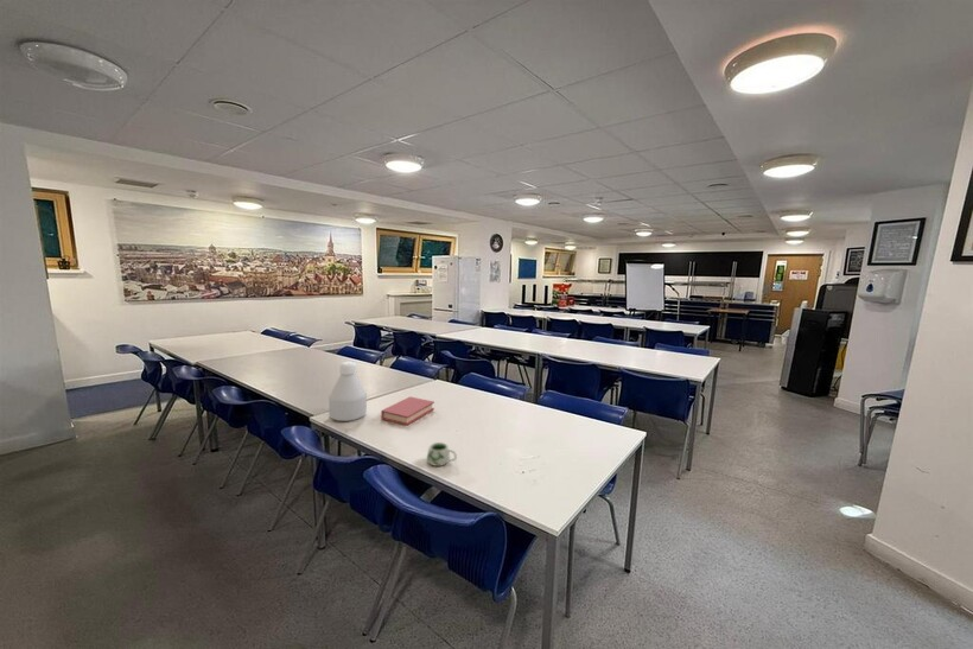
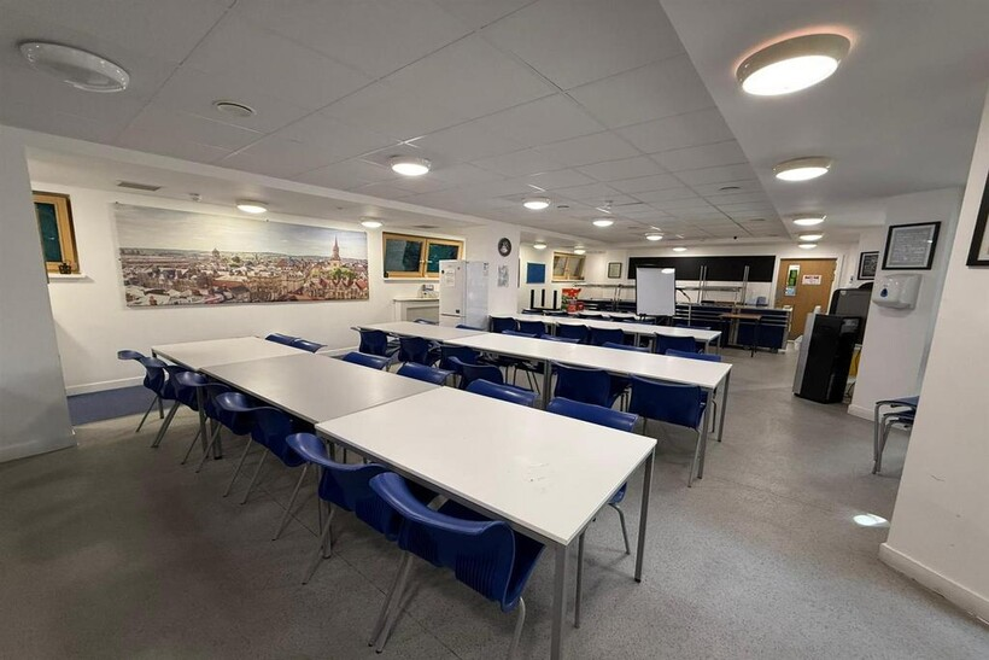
- bottle (348, 389)
- mug (441, 454)
- book (408, 409)
